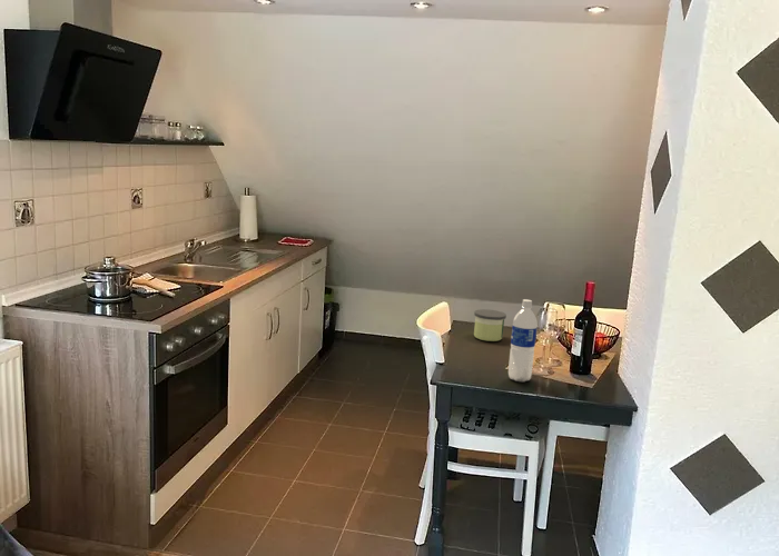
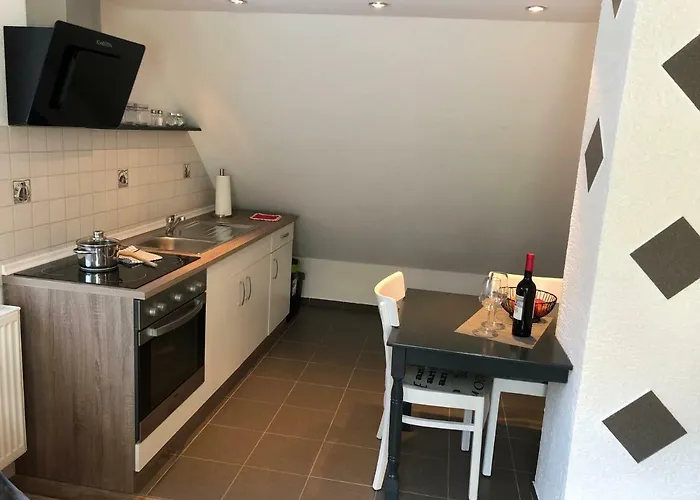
- water bottle (523, 339)
- candle (489, 325)
